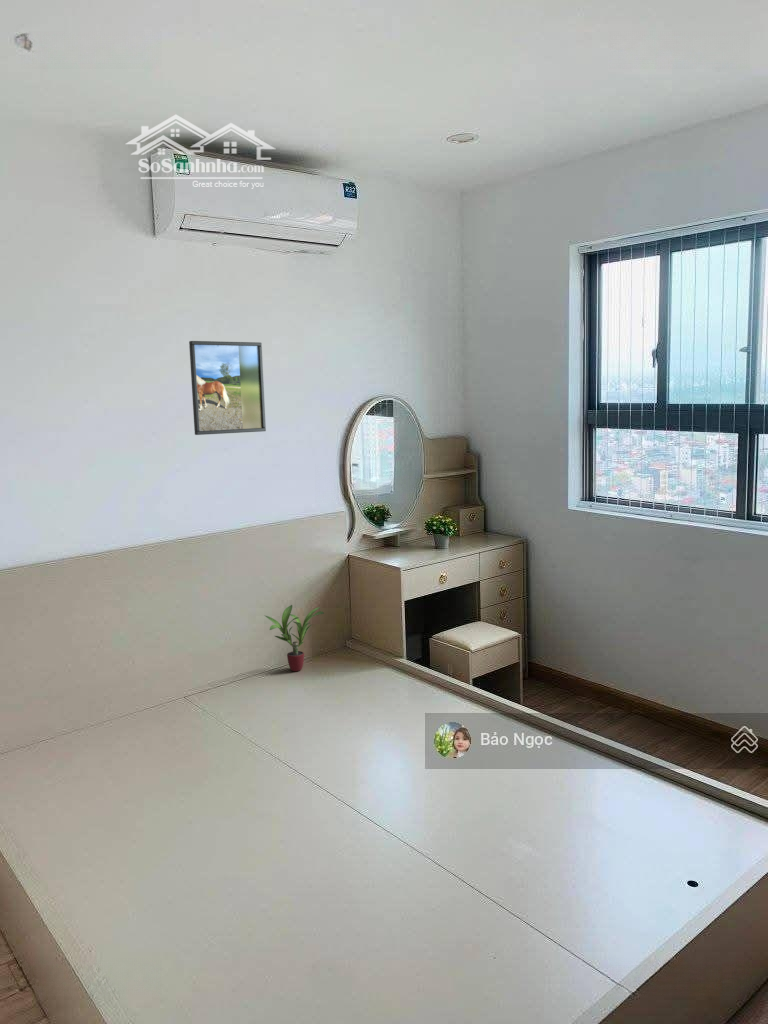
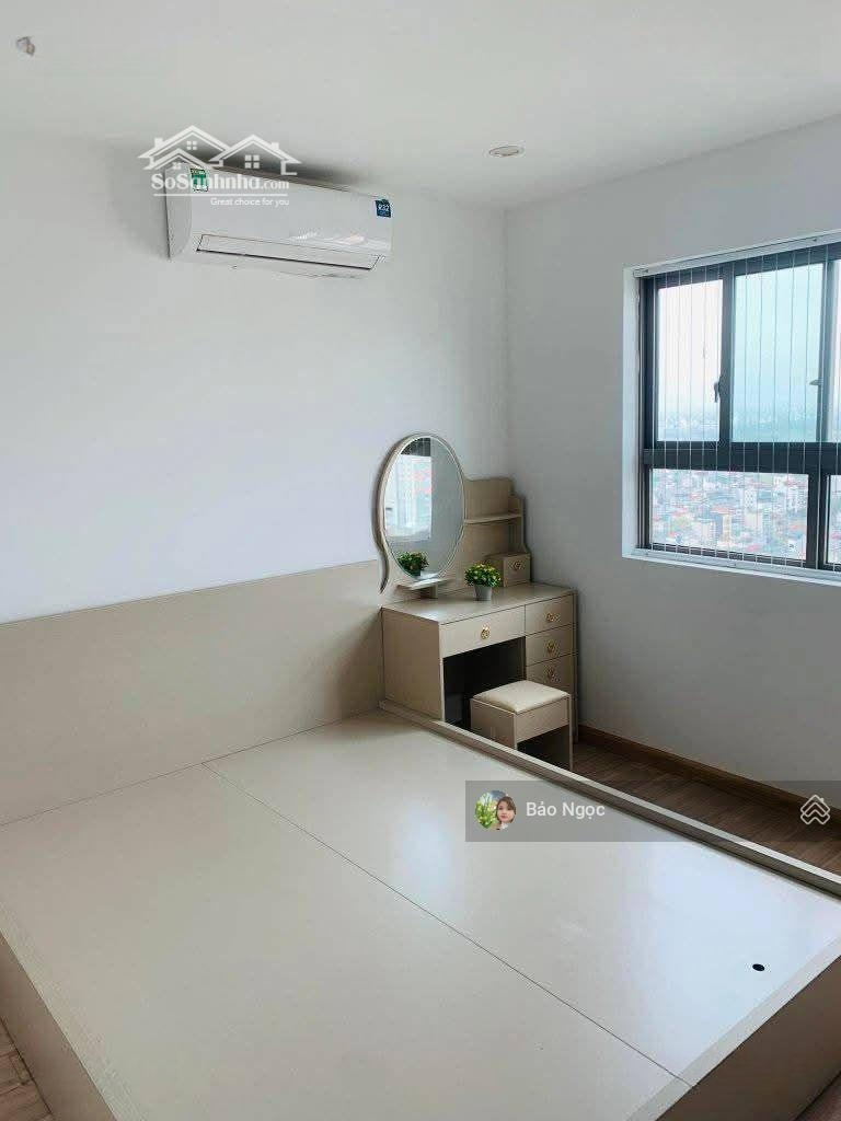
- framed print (228, 387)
- potted plant (299, 640)
